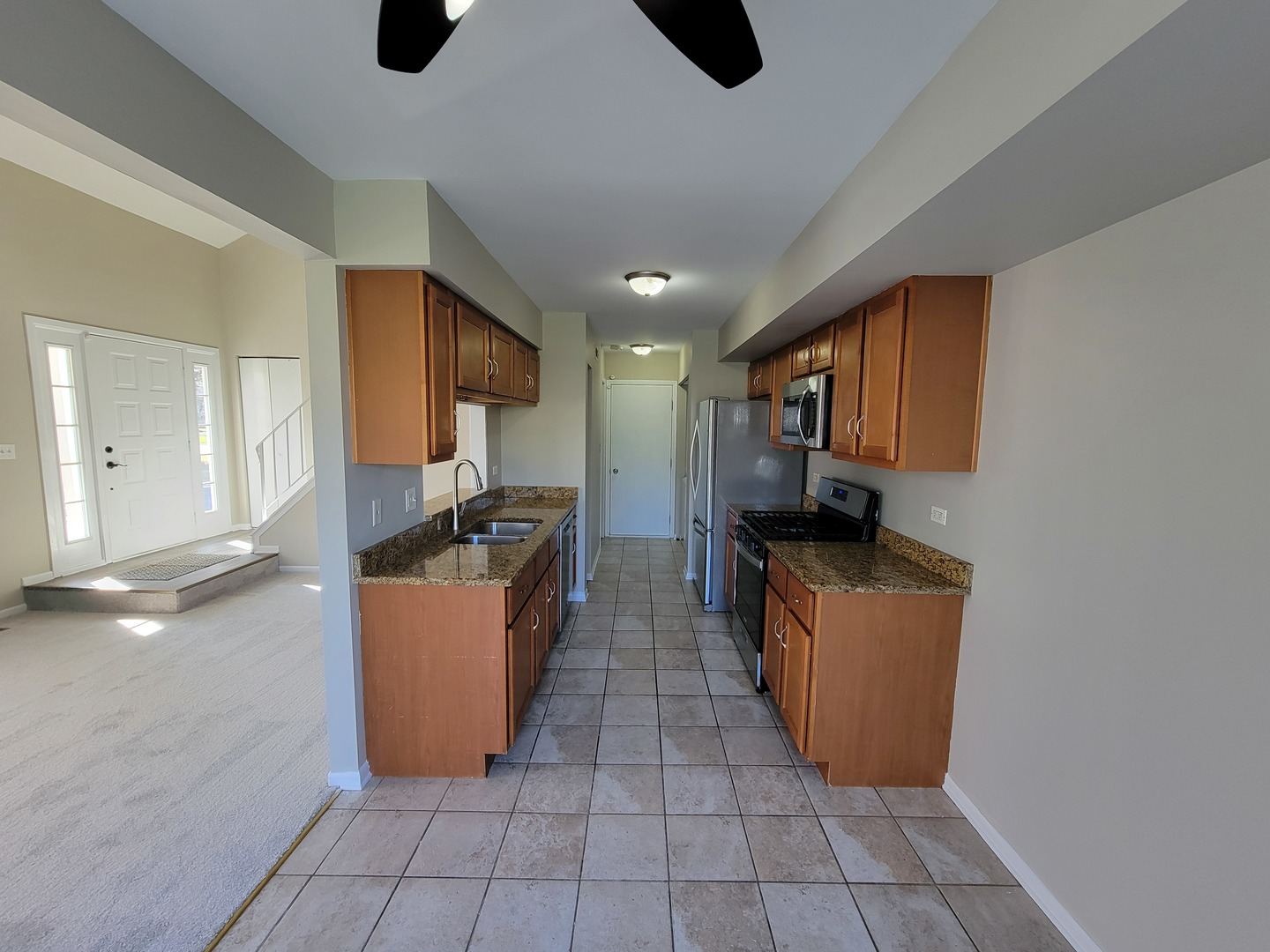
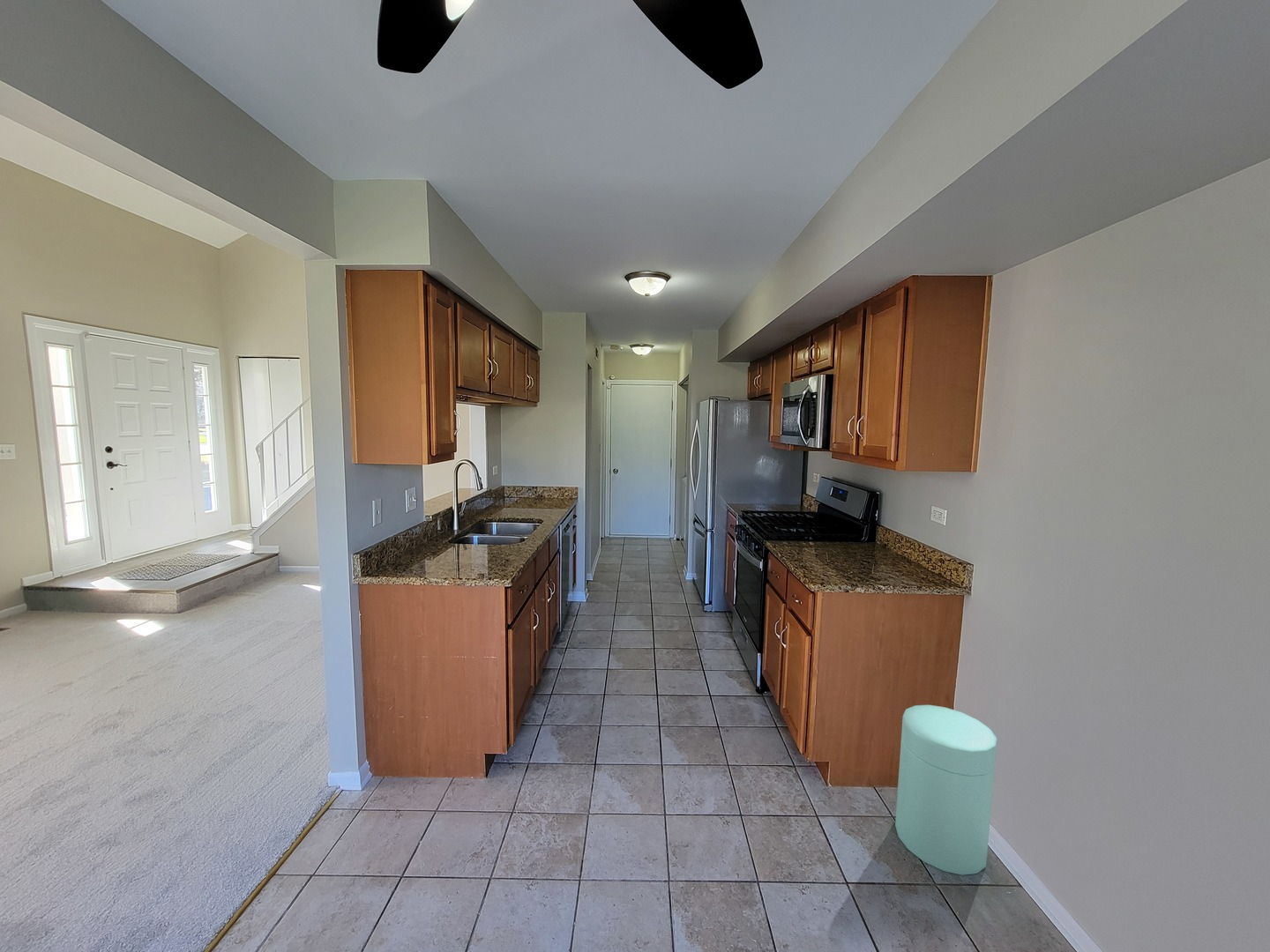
+ trash can (939, 777)
